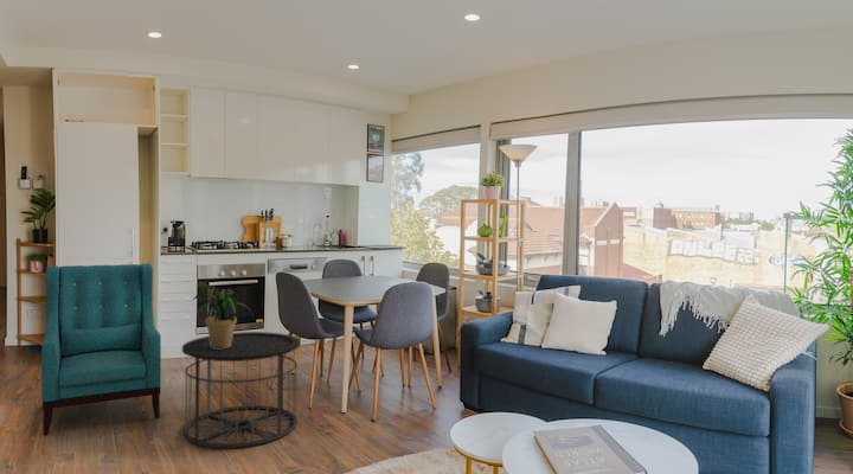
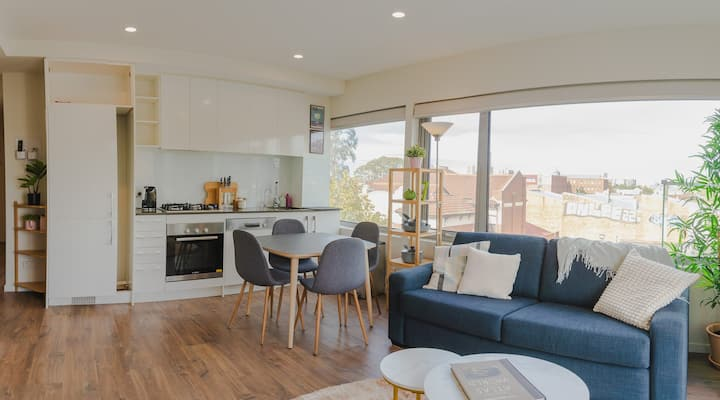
- armchair (102, 339)
- side table (242, 382)
- potted plant (220, 319)
